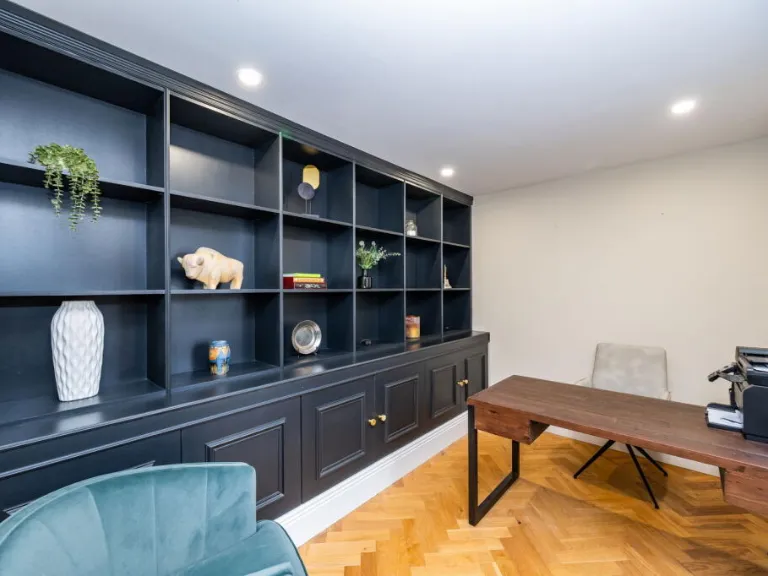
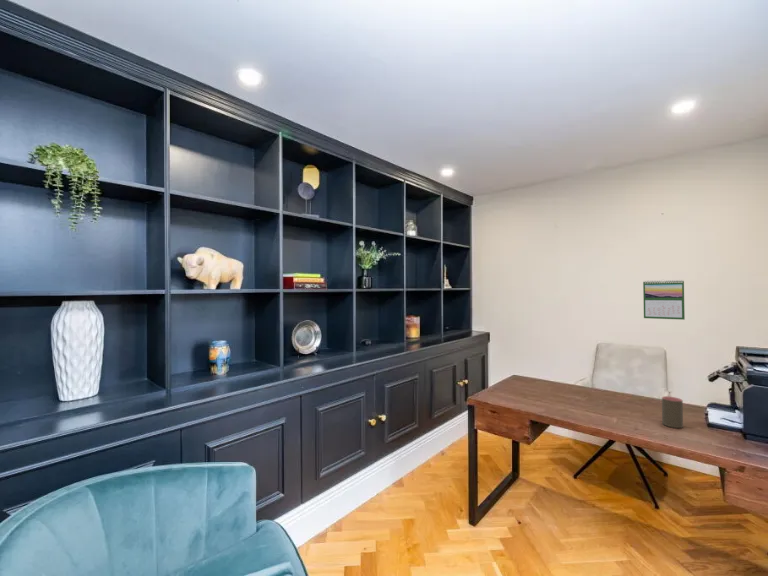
+ calendar (663, 299)
+ cup (672, 411)
